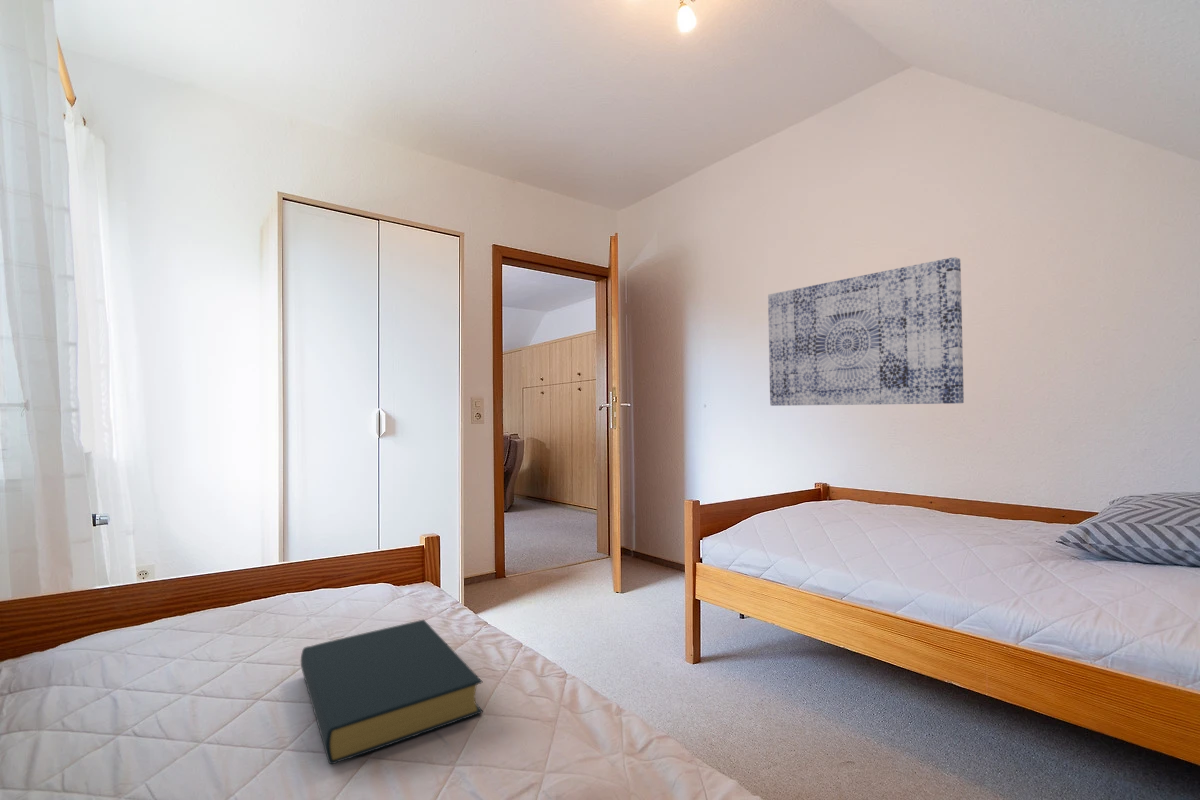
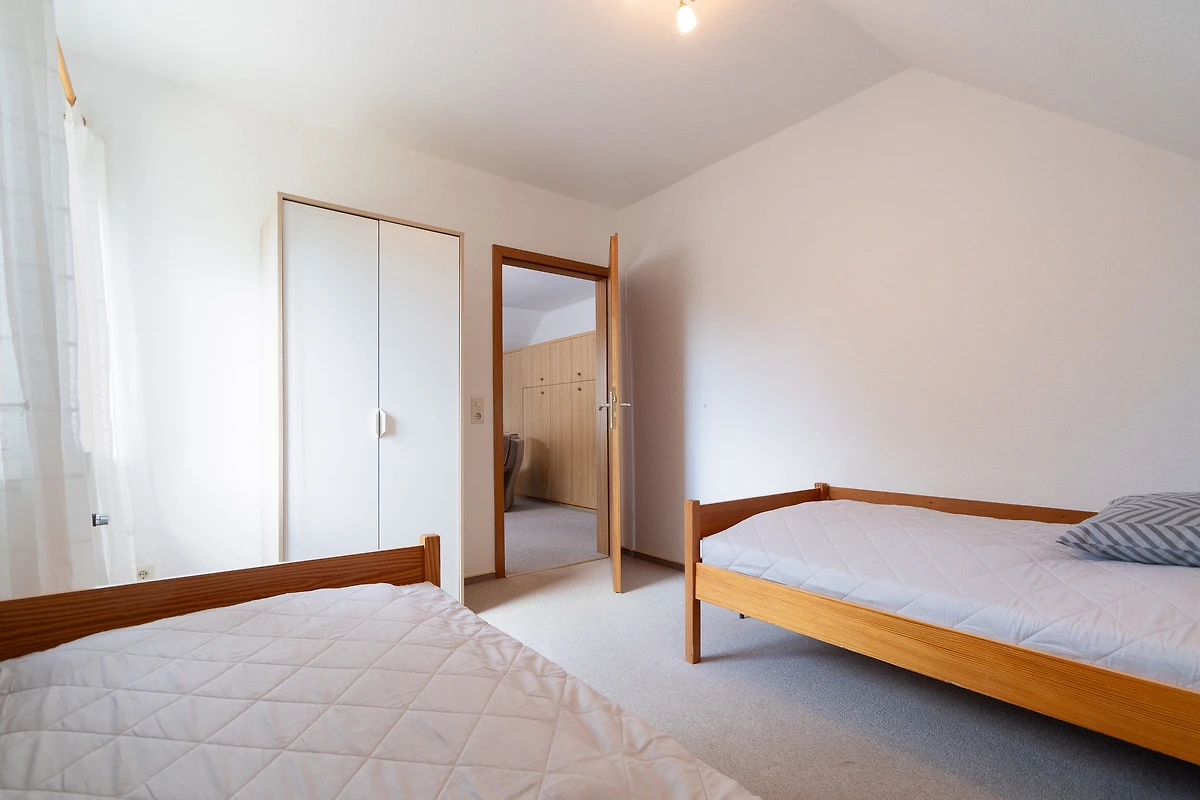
- hardback book (385, 677)
- wall art (853, 341)
